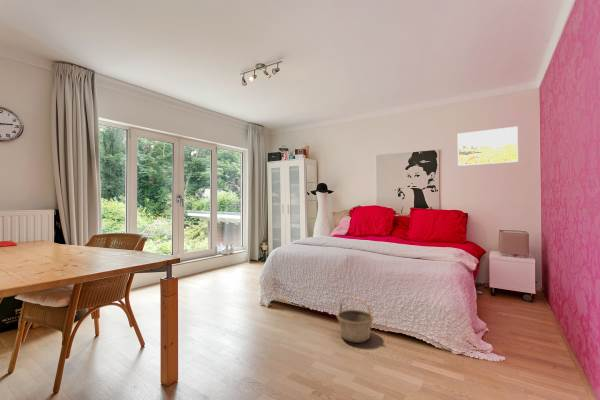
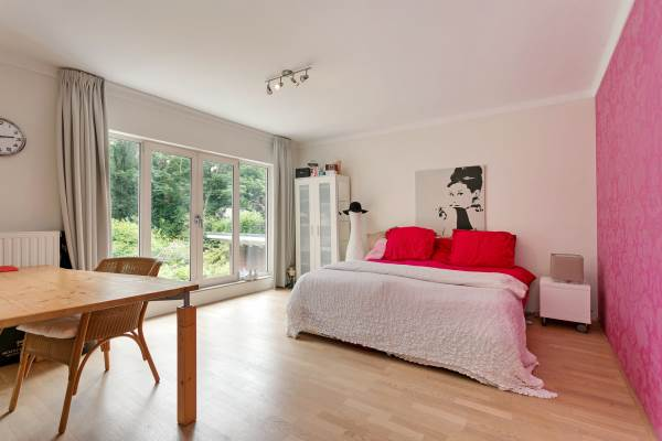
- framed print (486, 147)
- basket (354, 317)
